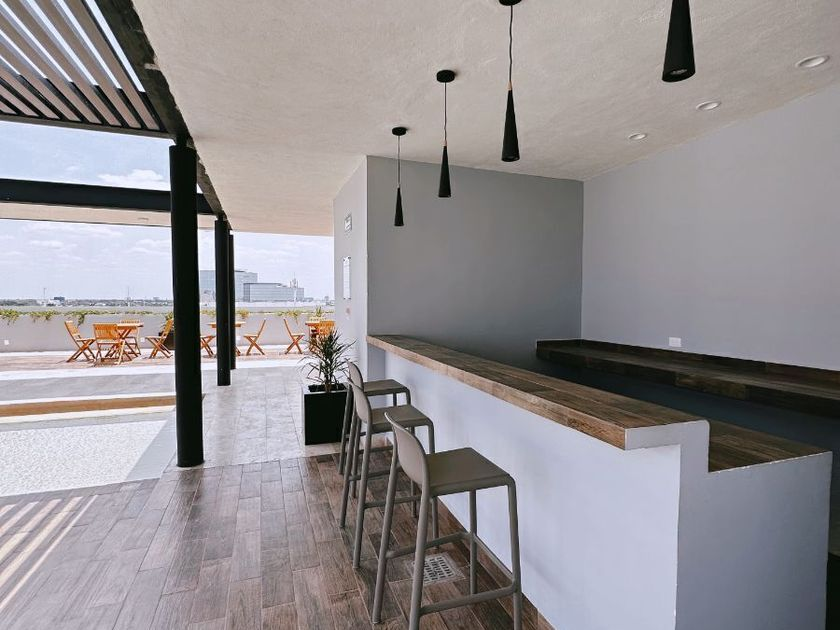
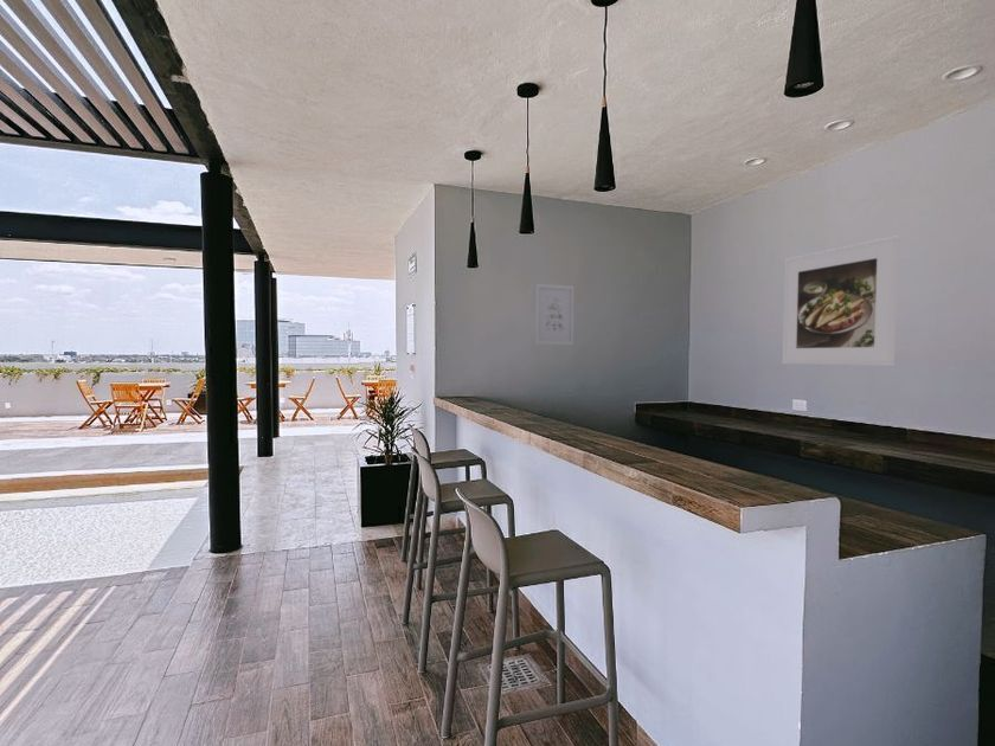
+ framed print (834, 307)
+ wall art (554, 315)
